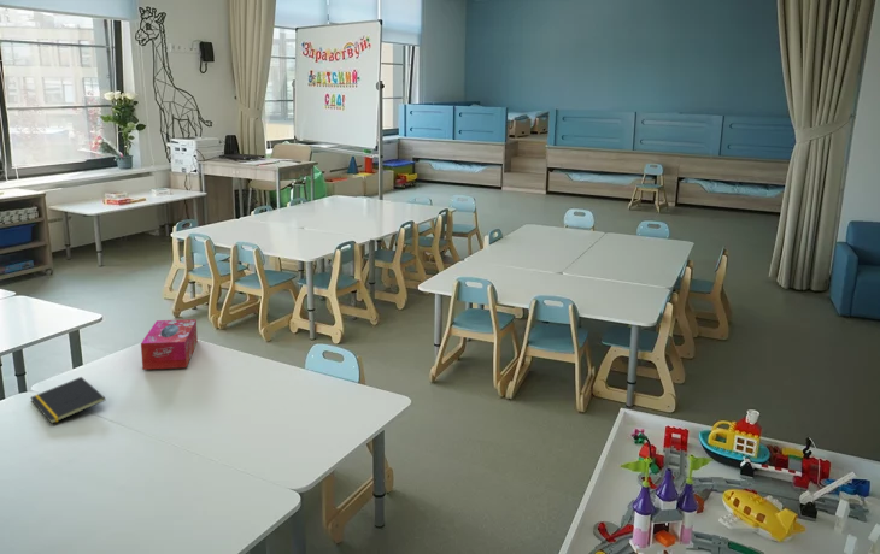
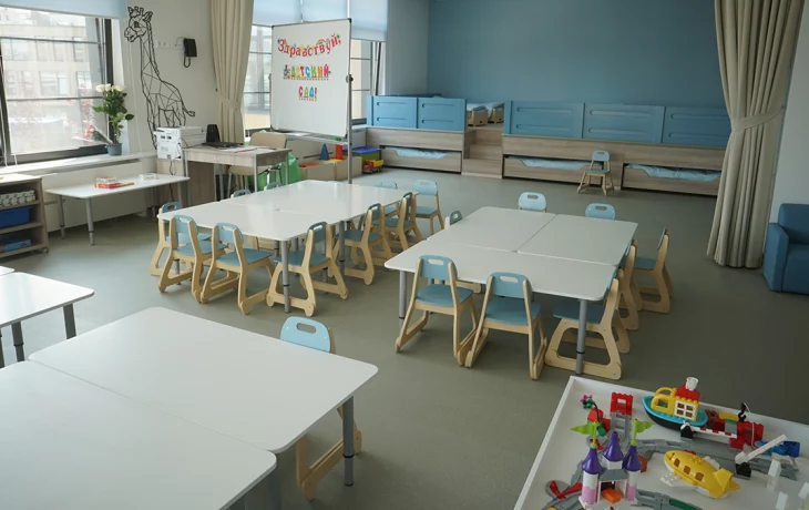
- notepad (66, 399)
- tissue box (170, 342)
